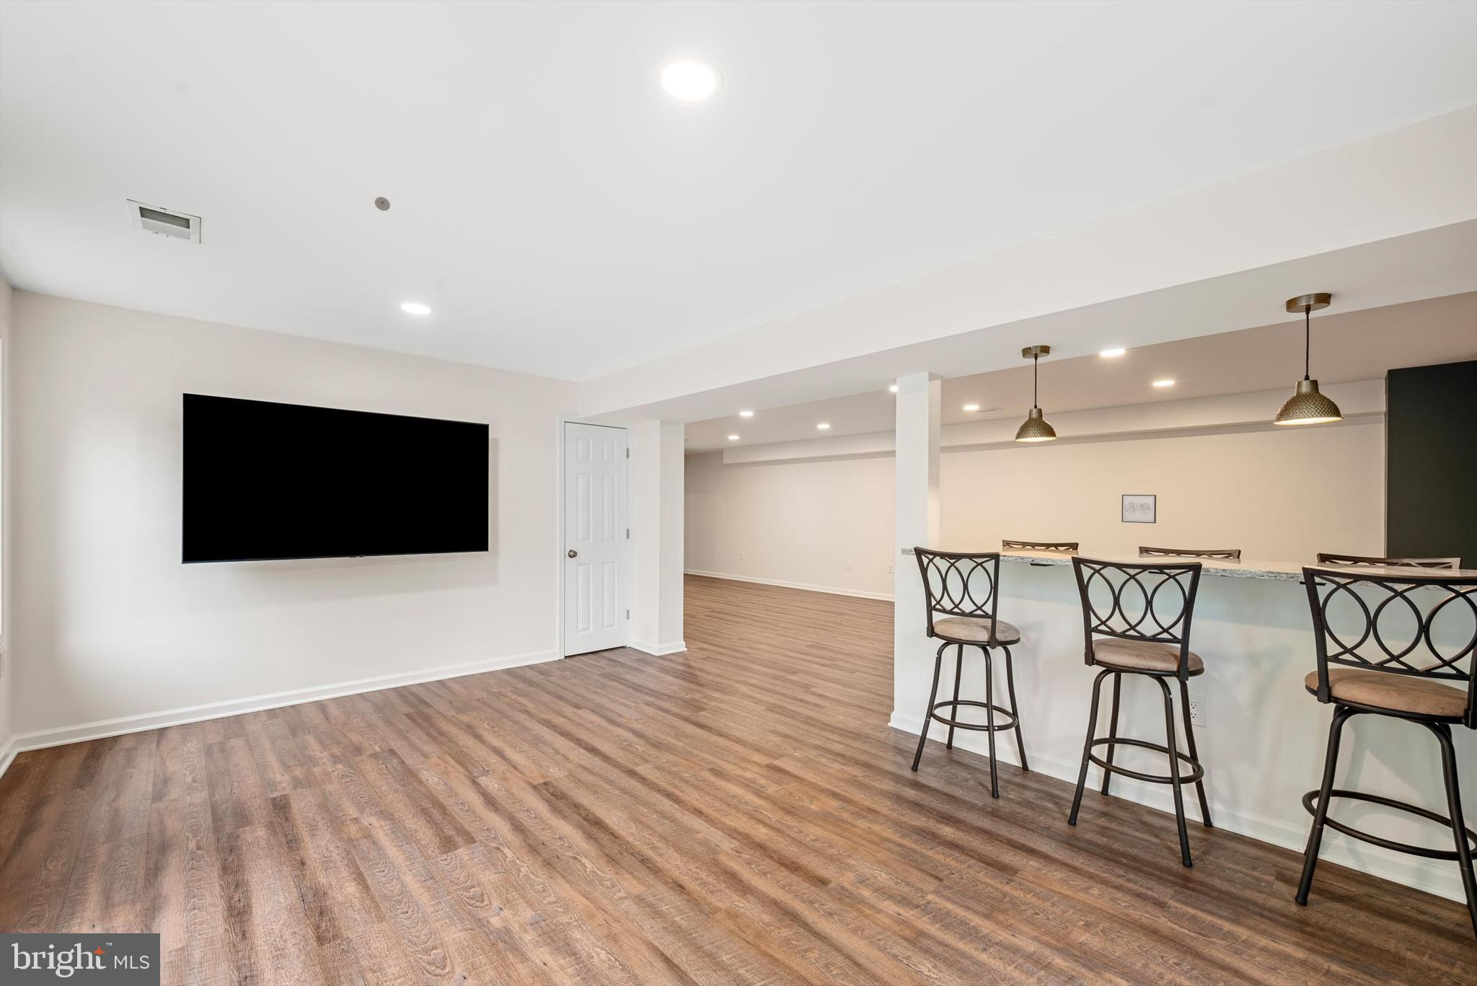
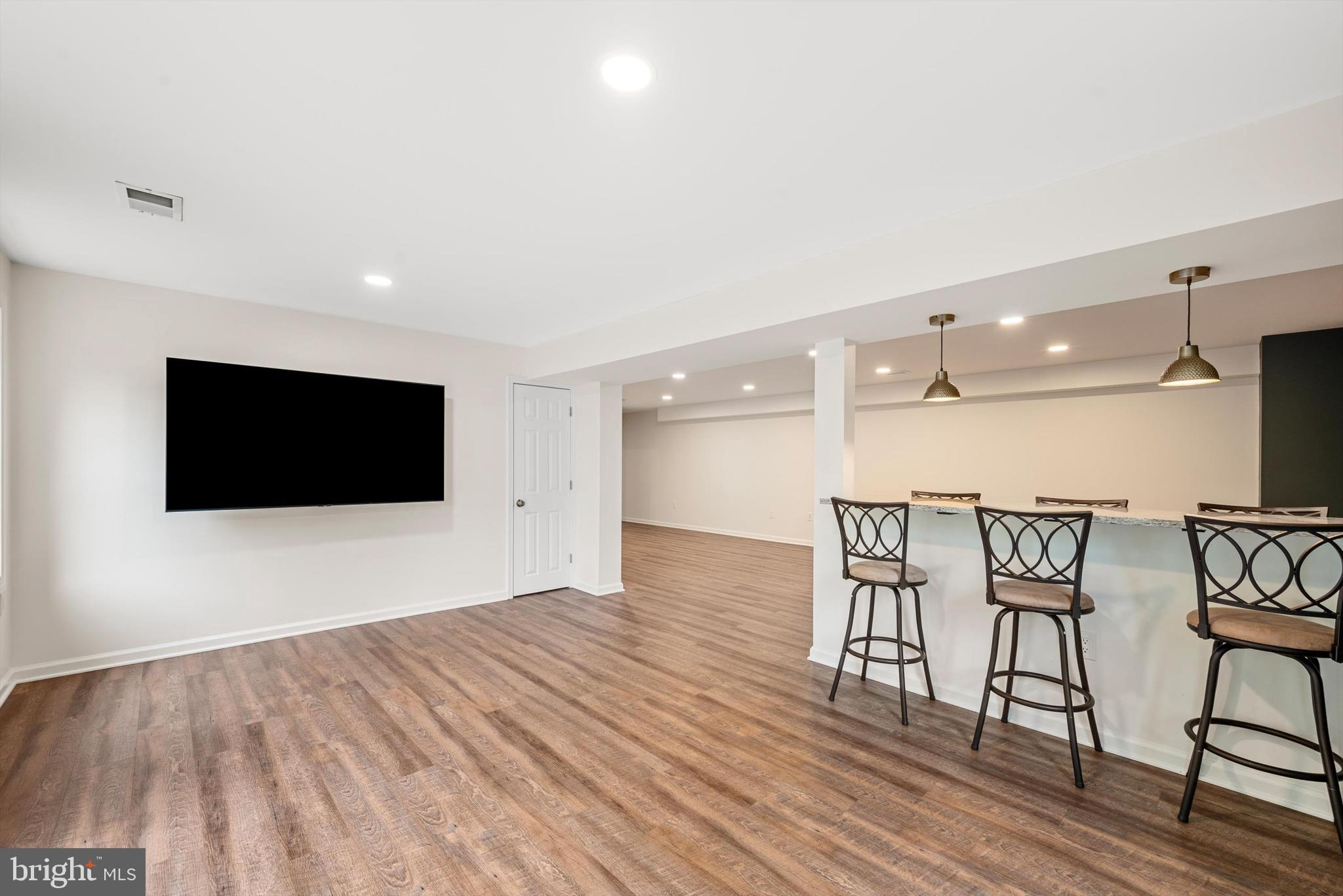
- smoke detector (383, 204)
- wall art (1138, 508)
